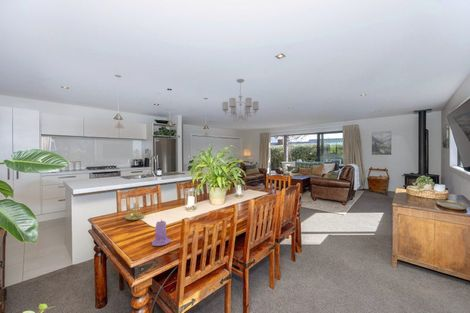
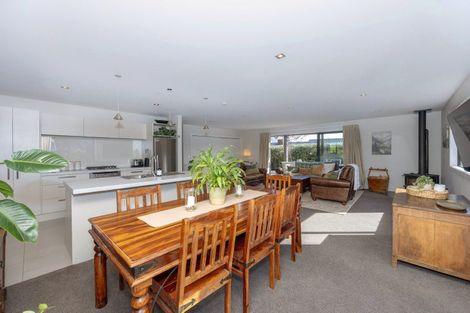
- candle (161, 230)
- chandelier (240, 101)
- candle holder (135, 207)
